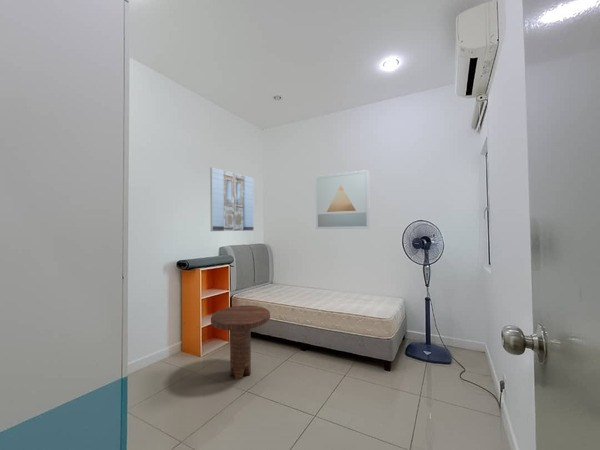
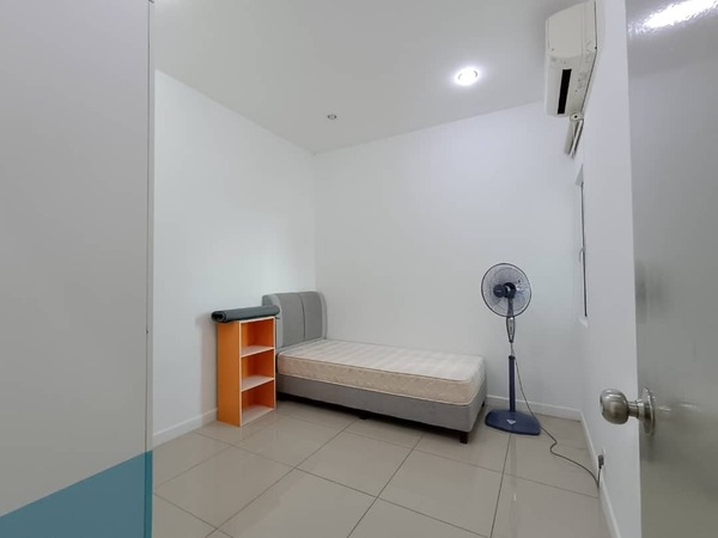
- side table (241, 343)
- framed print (234, 202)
- wall art (341, 201)
